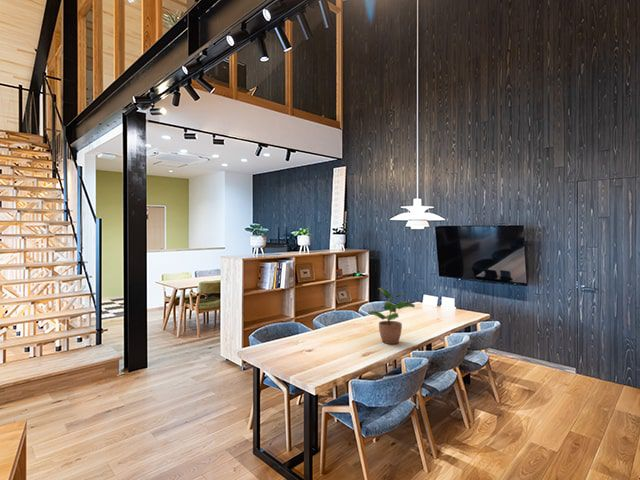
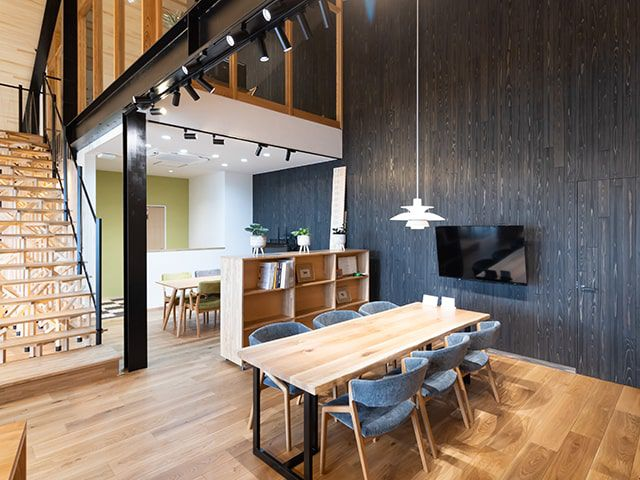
- potted plant (392, 315)
